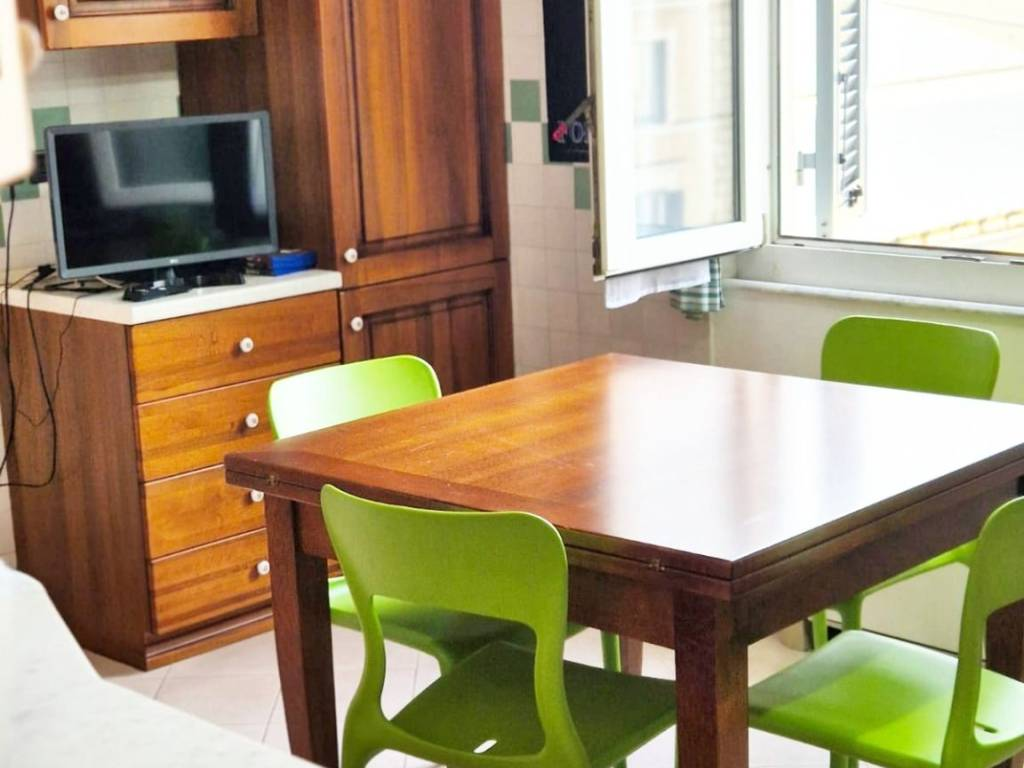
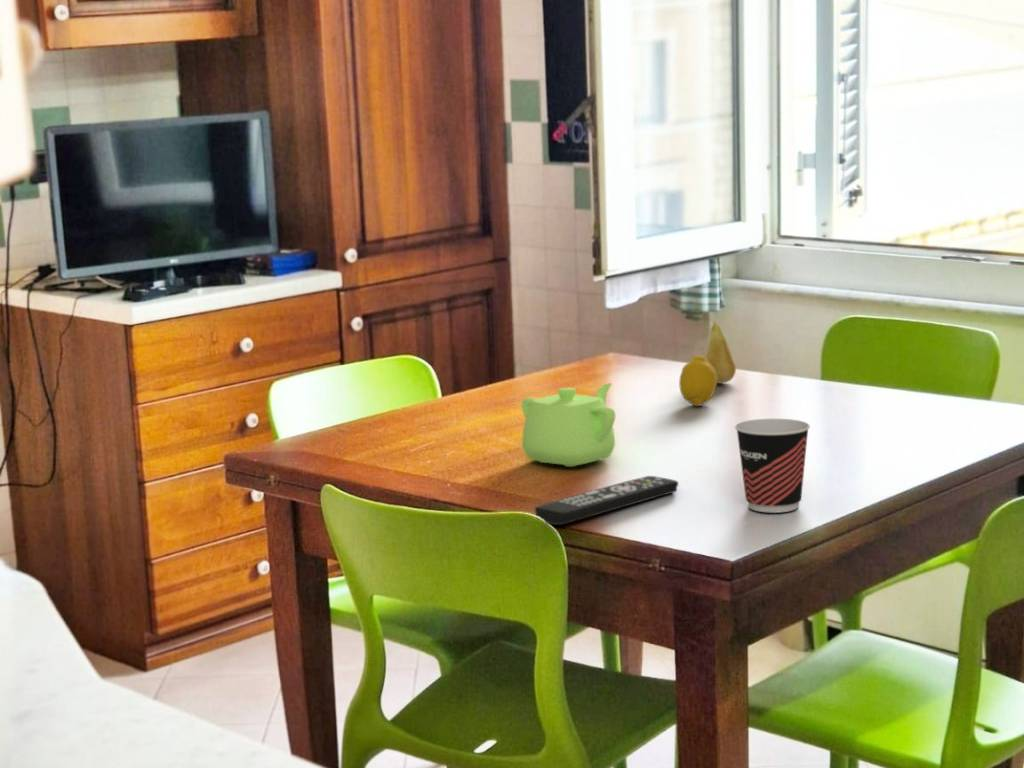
+ teapot (577, 421)
+ fruit (718, 353)
+ remote control (608, 499)
+ fruit (697, 380)
+ cup (772, 466)
